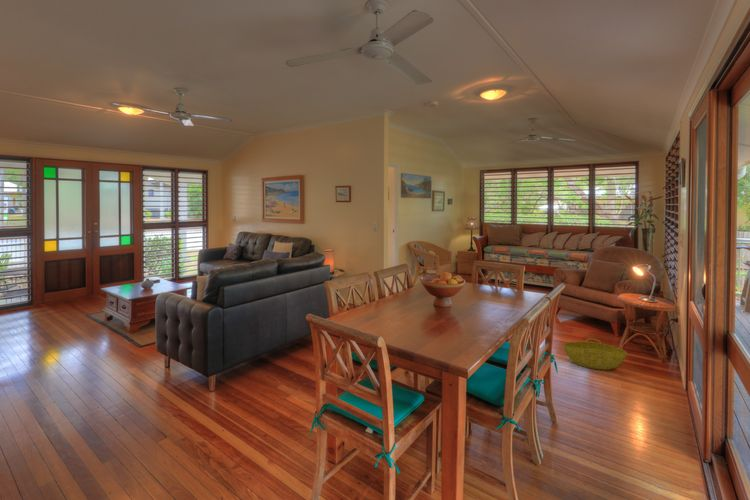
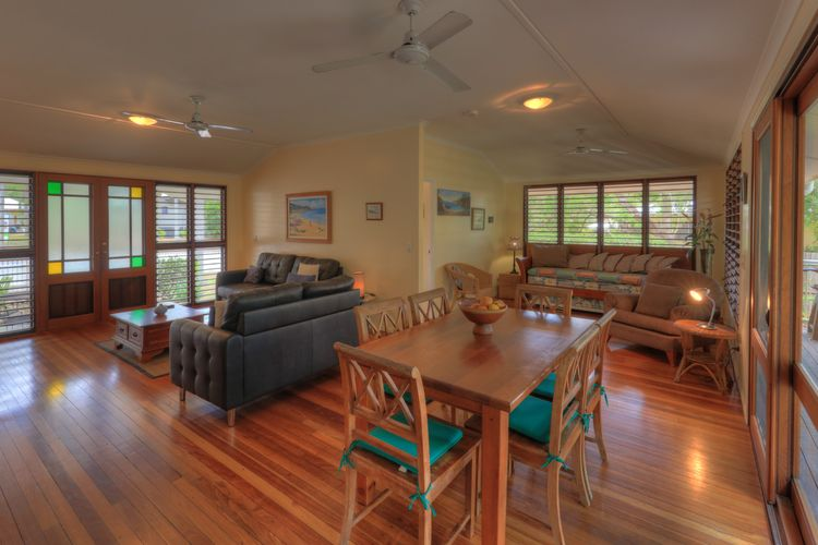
- basket (593, 354)
